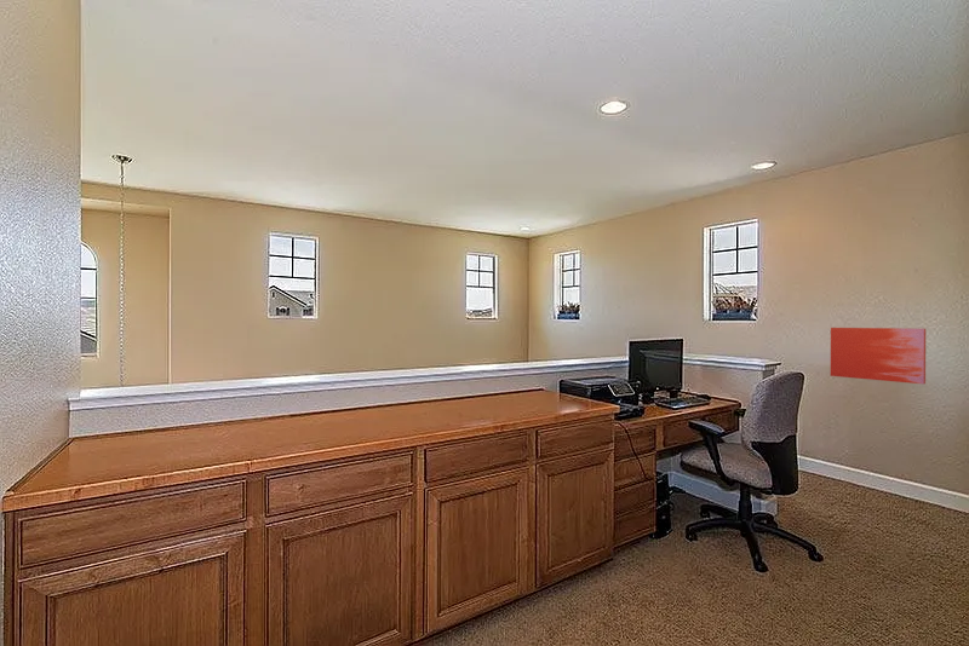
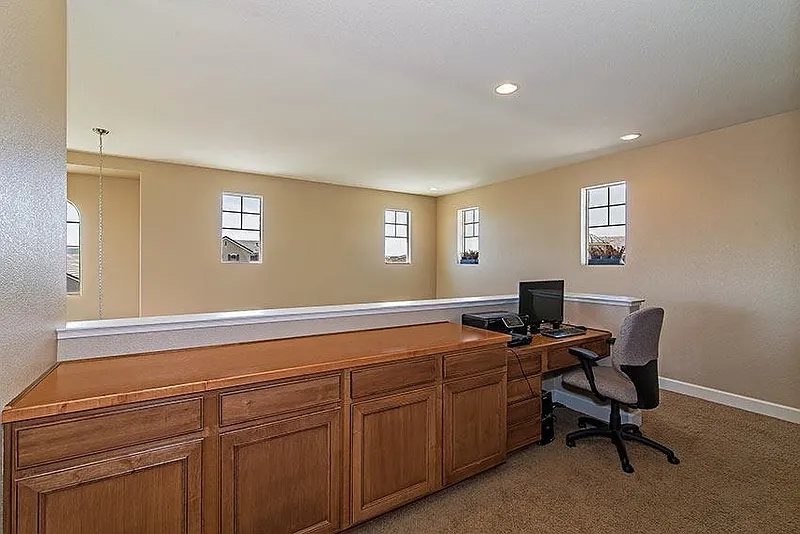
- wall art (875, 353)
